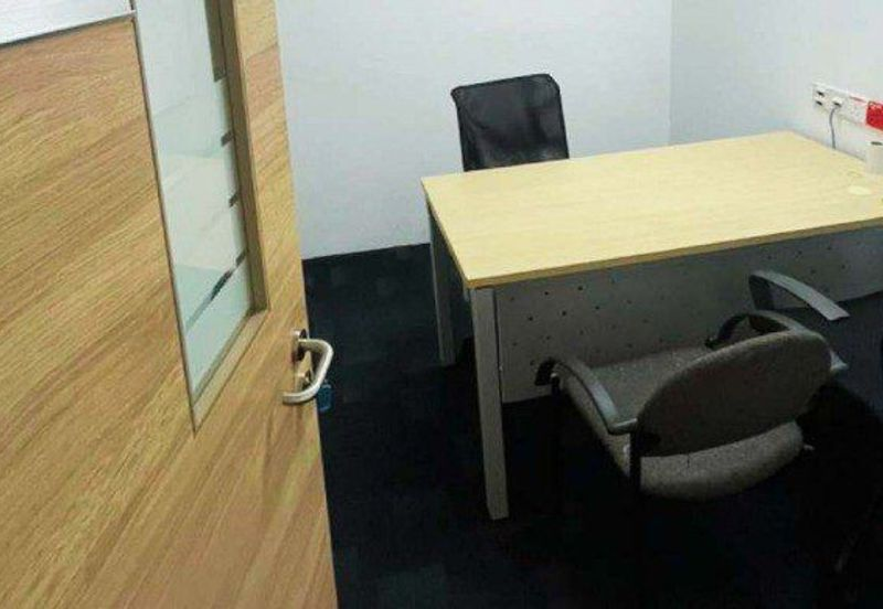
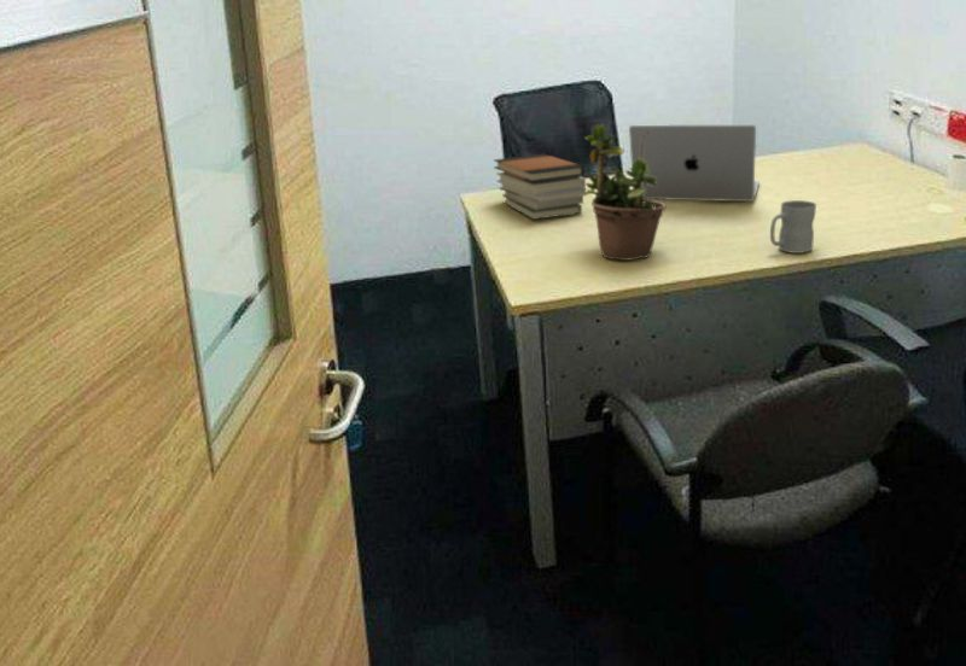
+ book stack (539, 185)
+ laptop (697, 156)
+ potted plant (627, 185)
+ mug (790, 227)
